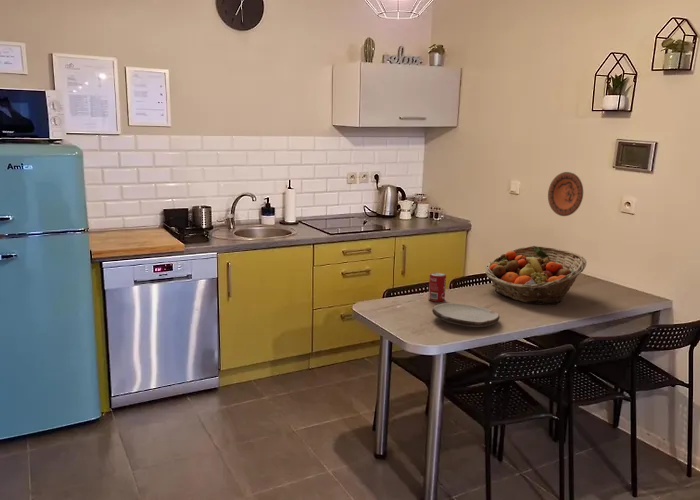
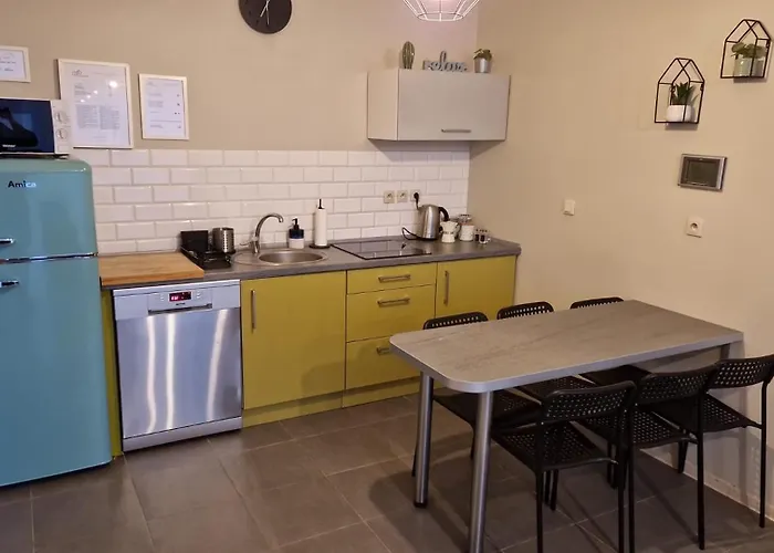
- beverage can (437, 287)
- decorative plate (565, 194)
- plate (465, 315)
- fruit basket (533, 273)
